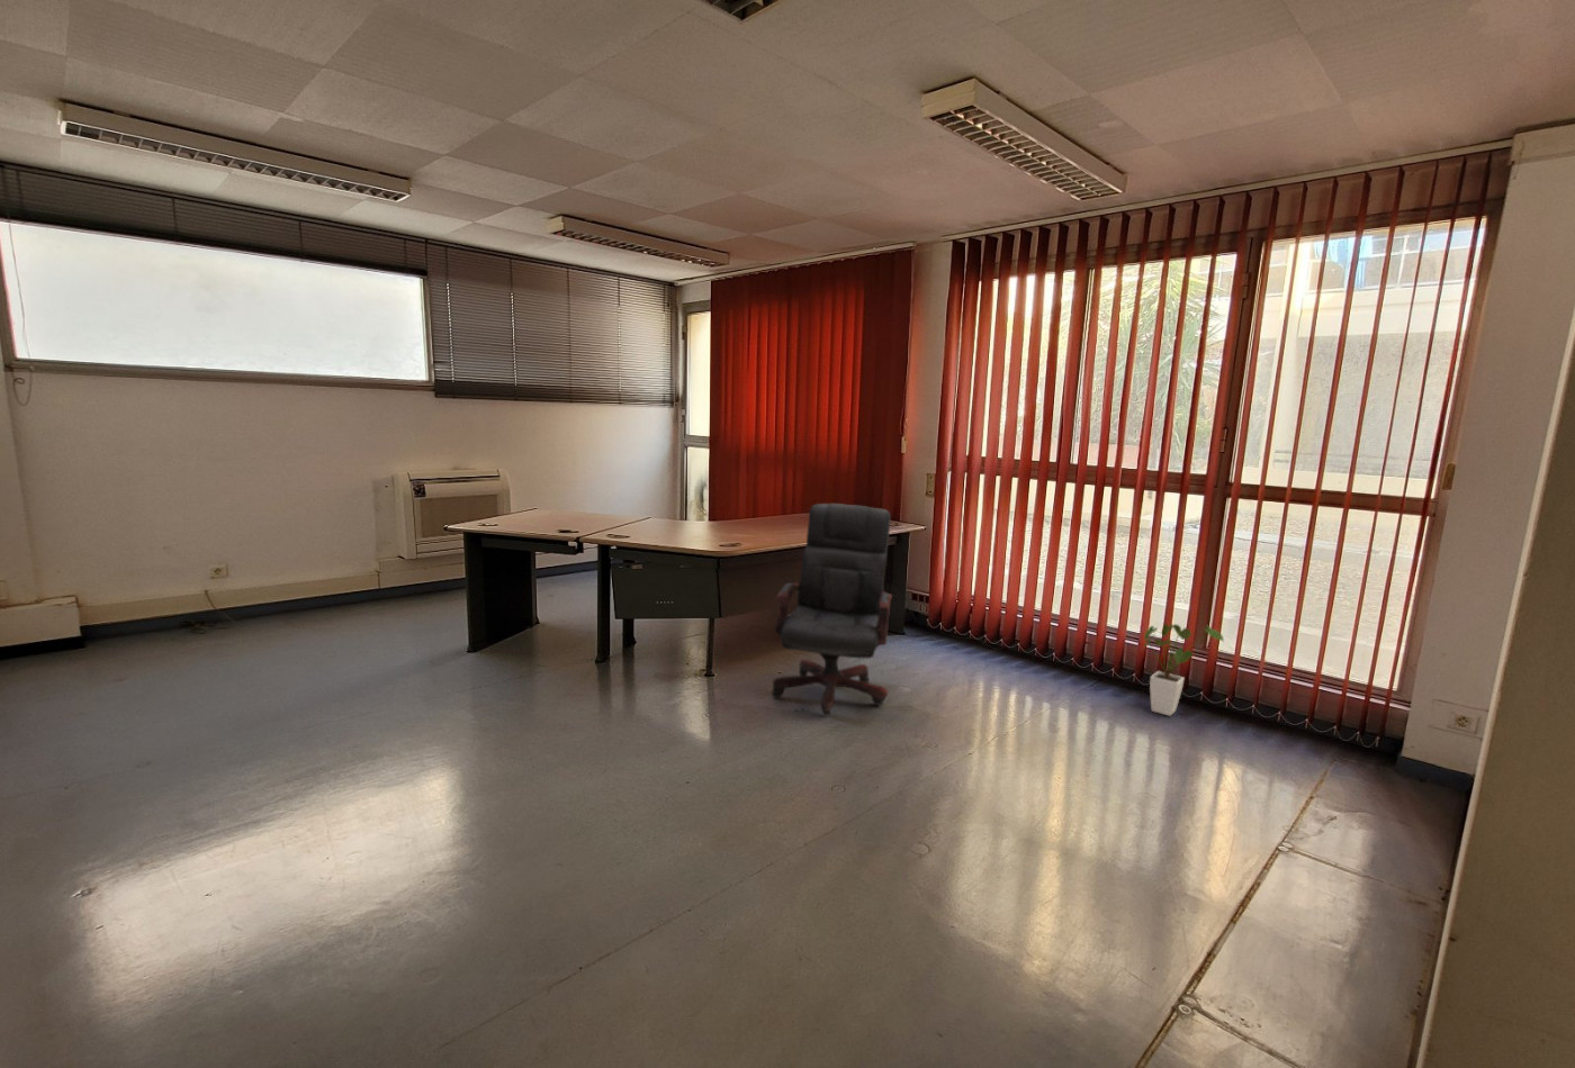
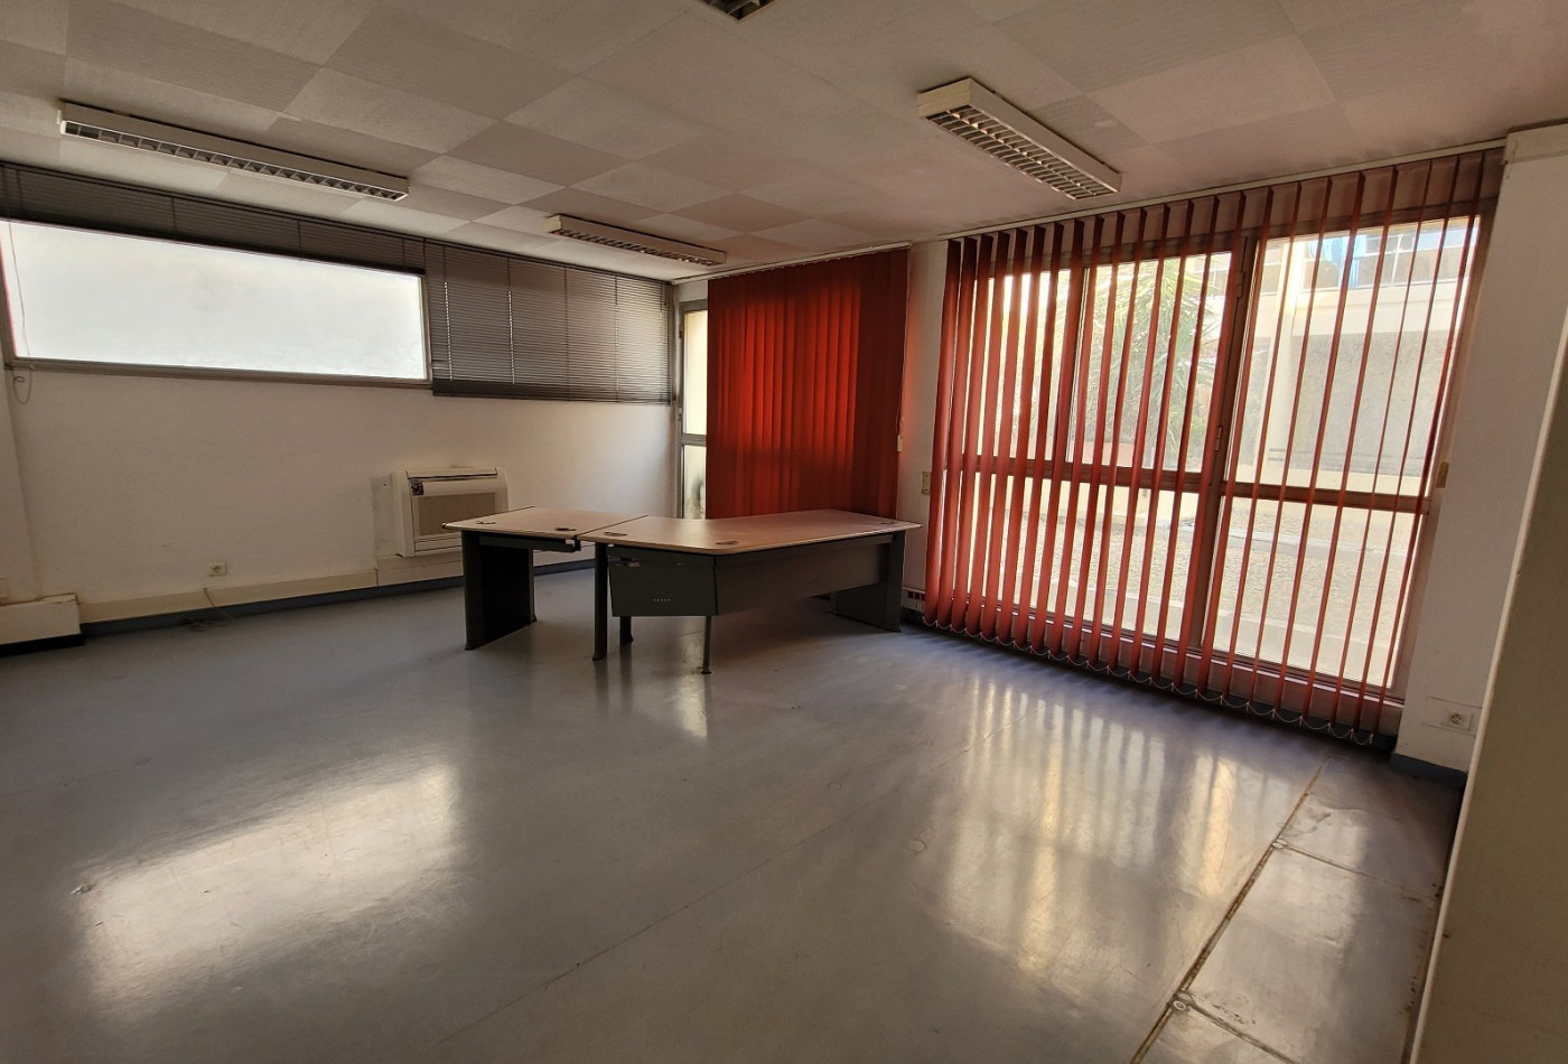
- house plant (1174, 666)
- office chair (838, 604)
